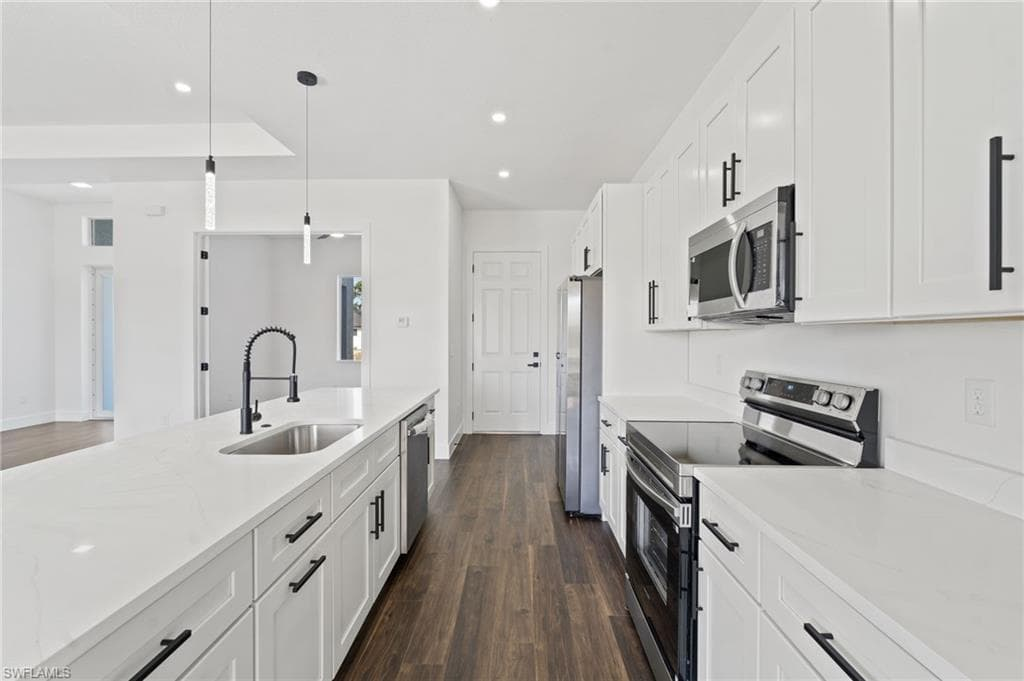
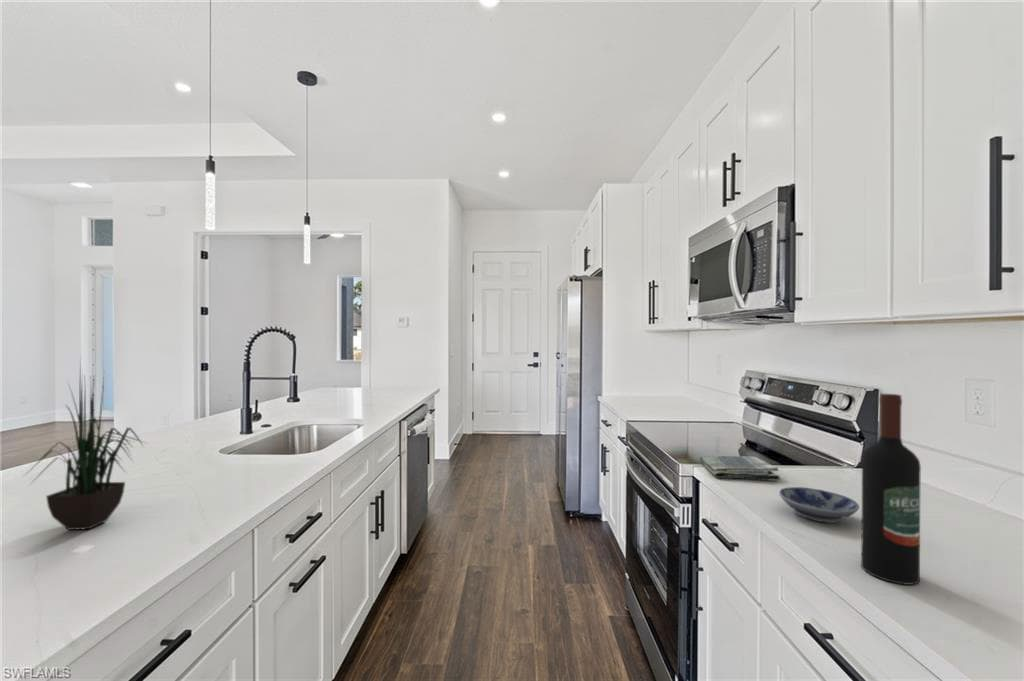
+ bowl (817, 506)
+ dish towel (737, 465)
+ potted plant (94, 437)
+ wine bottle (890, 483)
